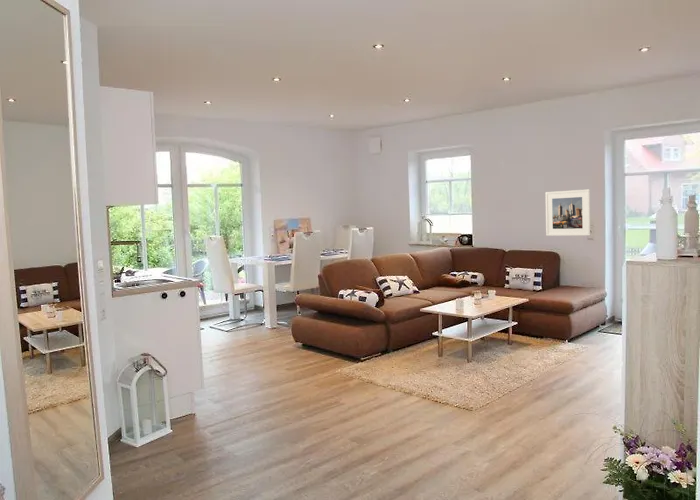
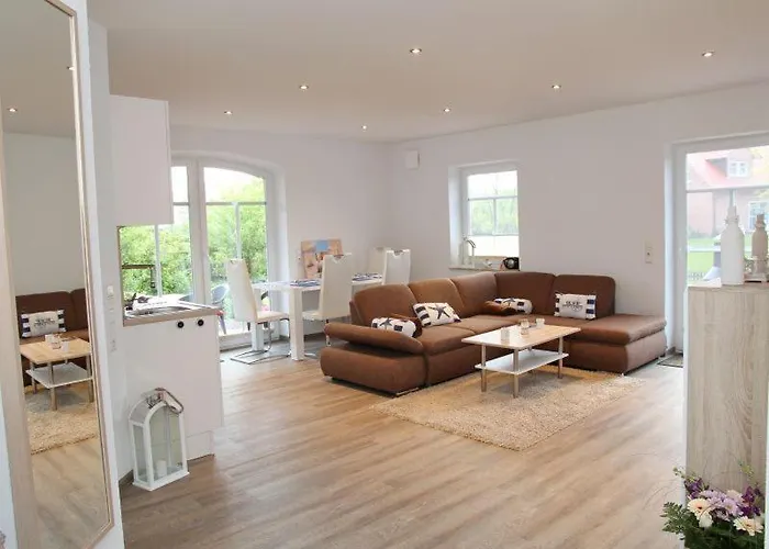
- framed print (567, 213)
